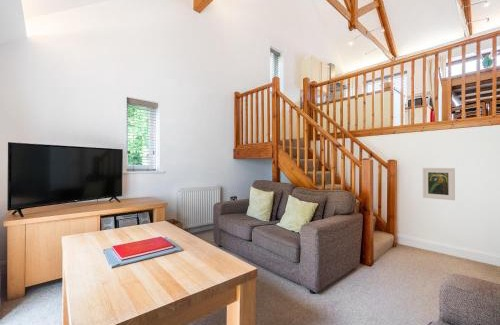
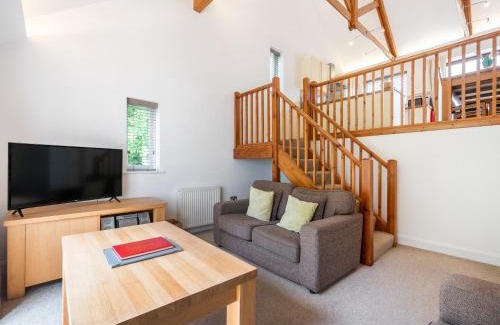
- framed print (438, 183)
